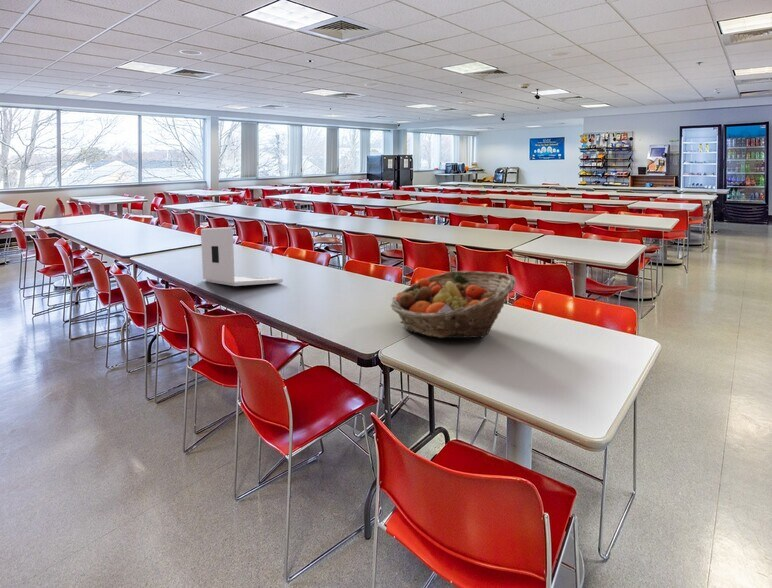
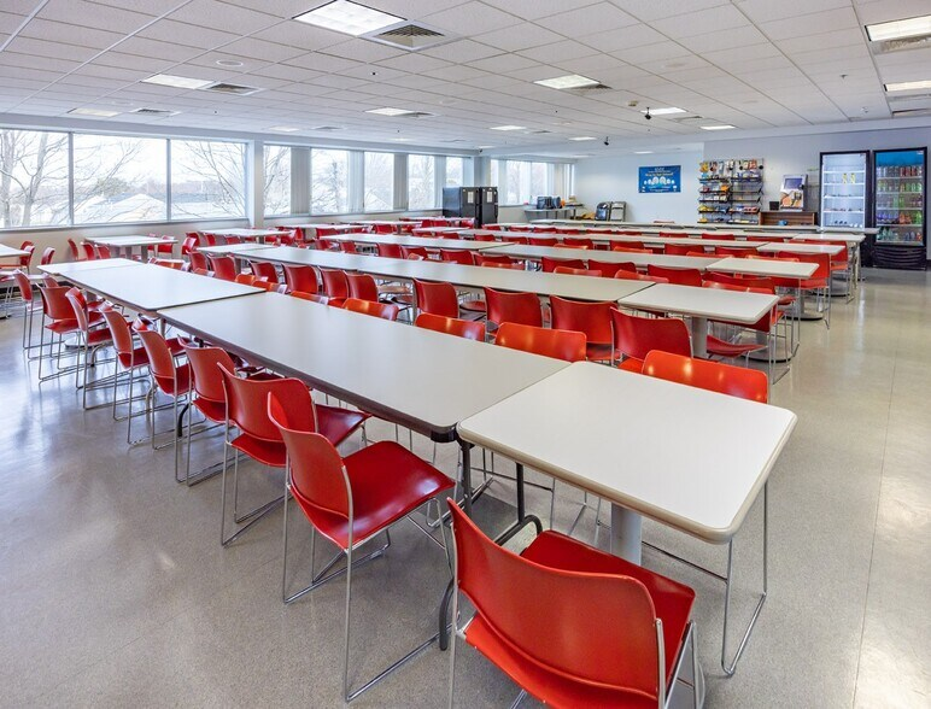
- laptop (233, 255)
- fruit basket (450, 301)
